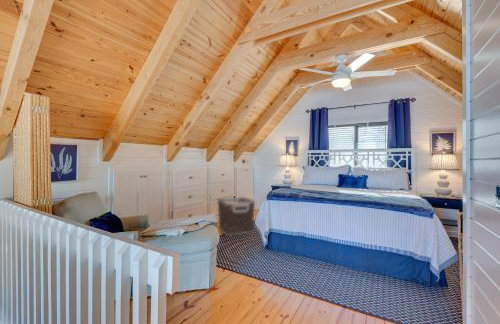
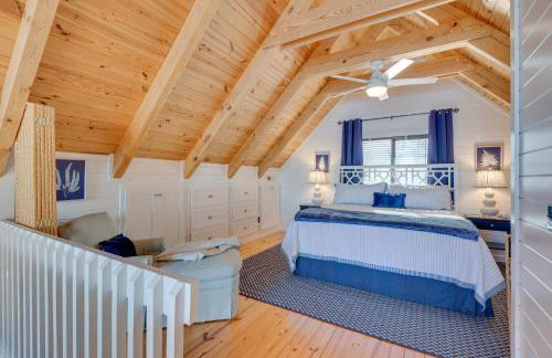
- clothes hamper (235, 215)
